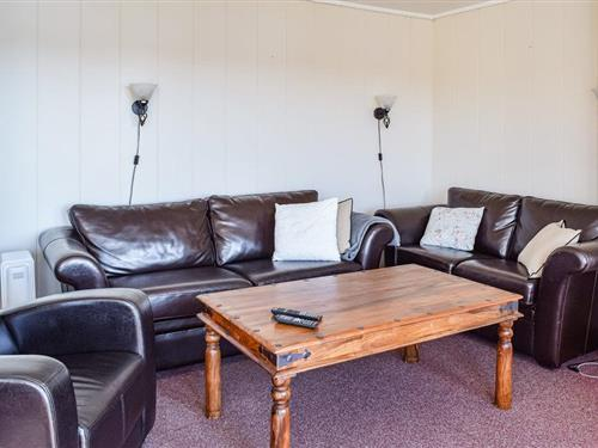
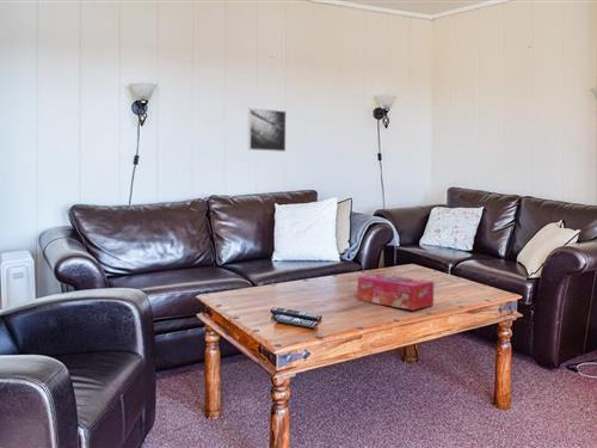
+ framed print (266, 130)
+ tissue box (394, 290)
